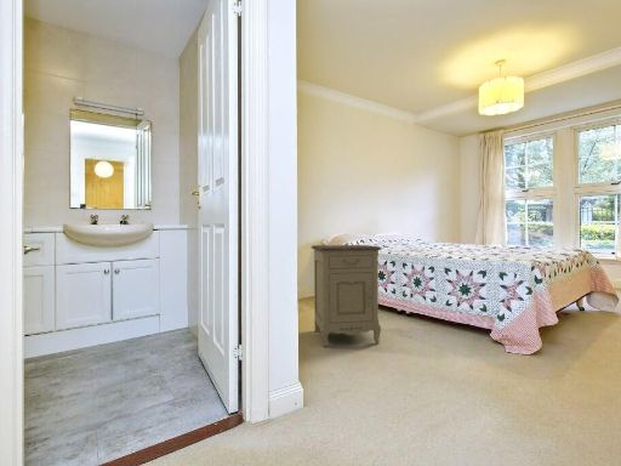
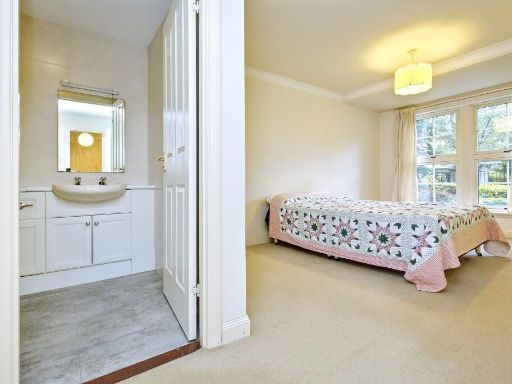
- nightstand (346, 291)
